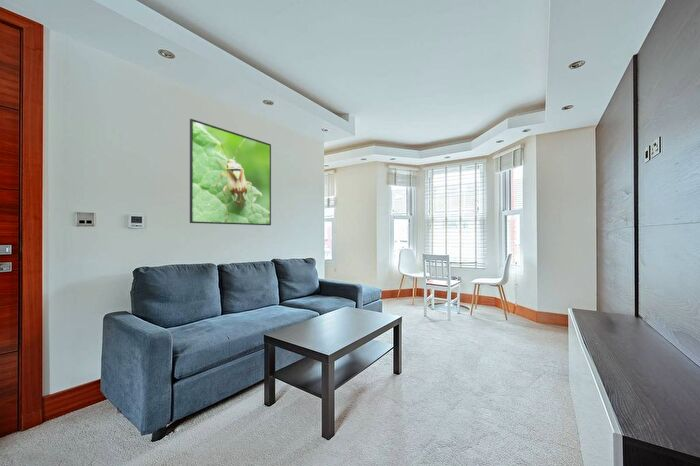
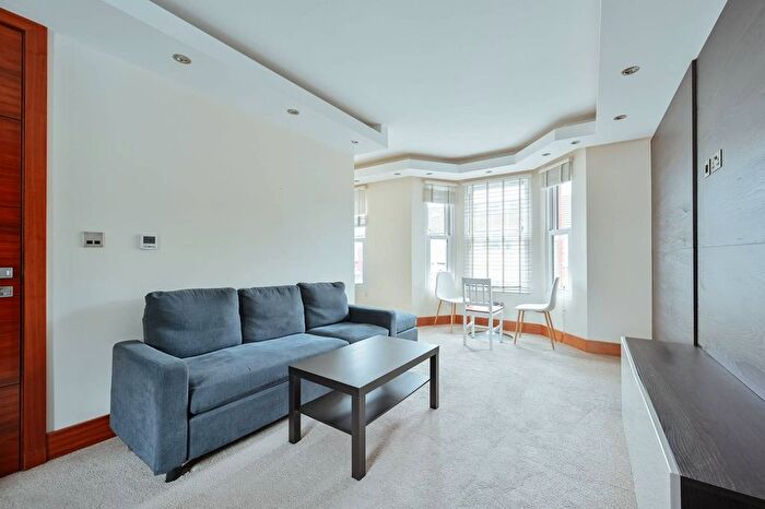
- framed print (235, 178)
